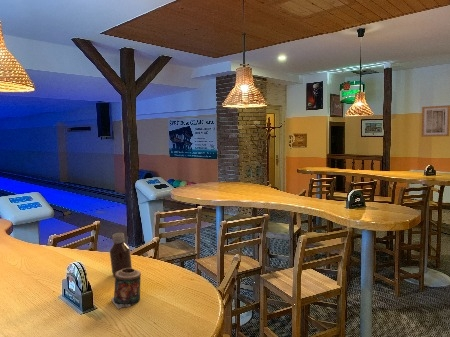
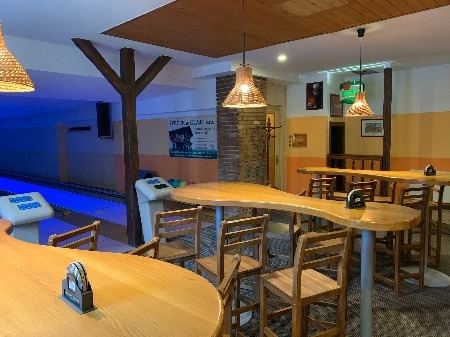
- bottle (120, 253)
- wall art (435, 121)
- candle (124, 286)
